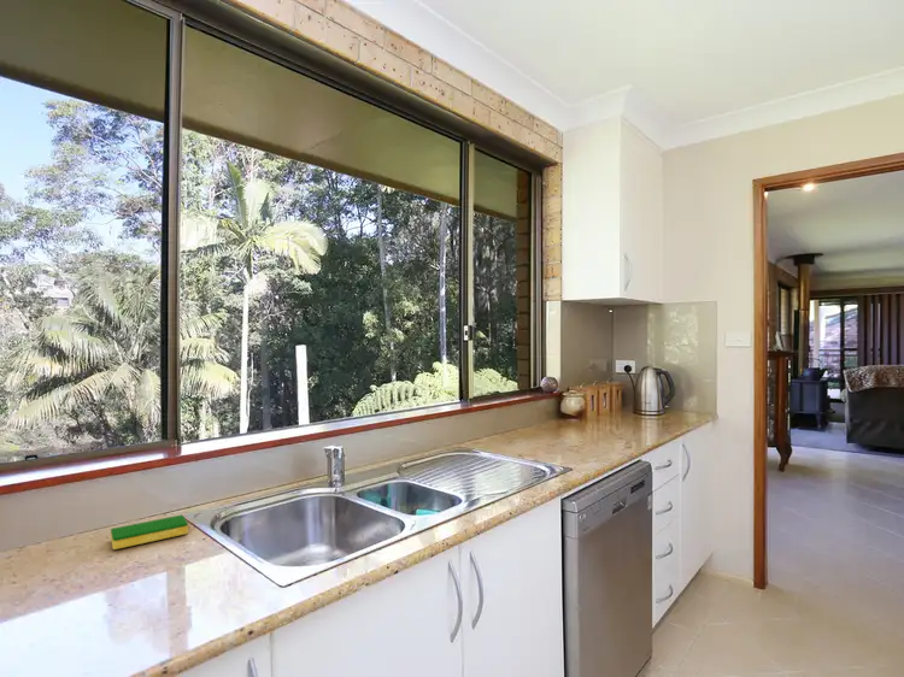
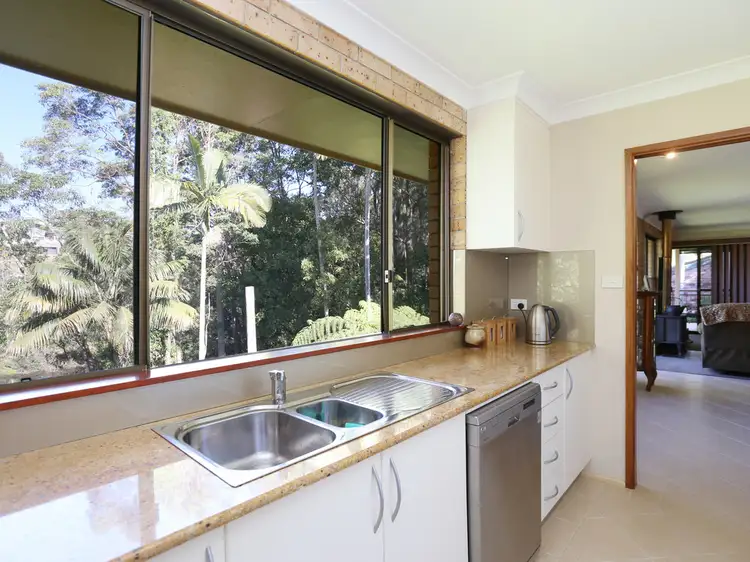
- dish sponge (149, 530)
